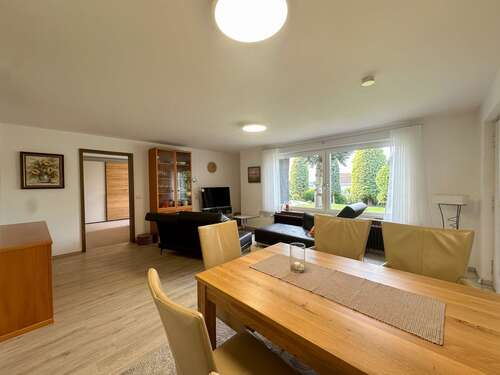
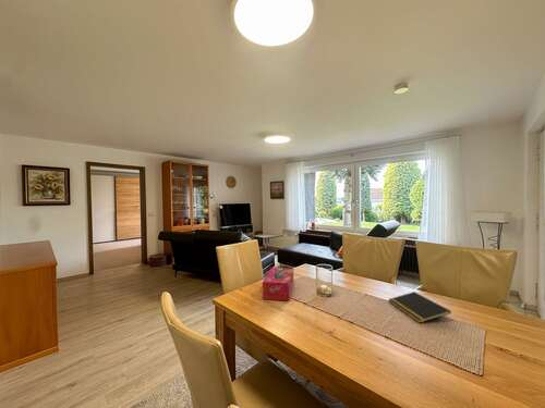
+ notepad (416, 306)
+ tissue box (279, 282)
